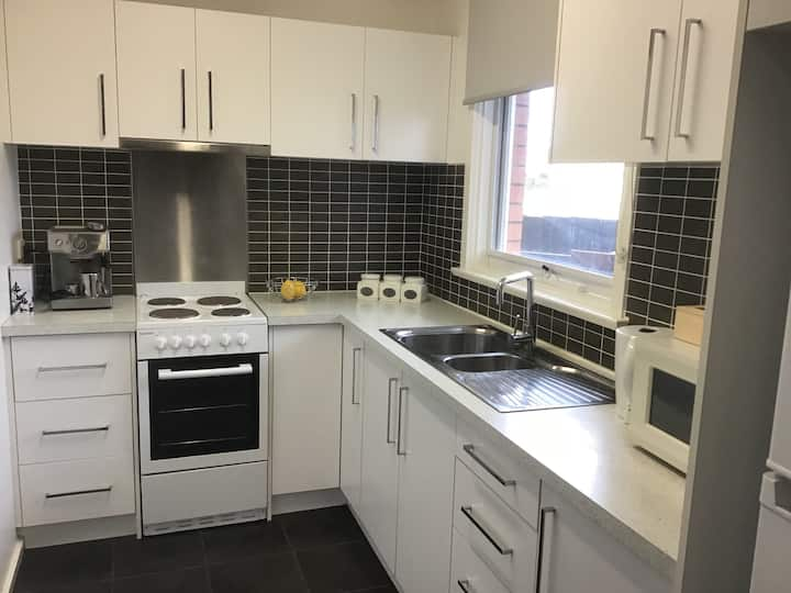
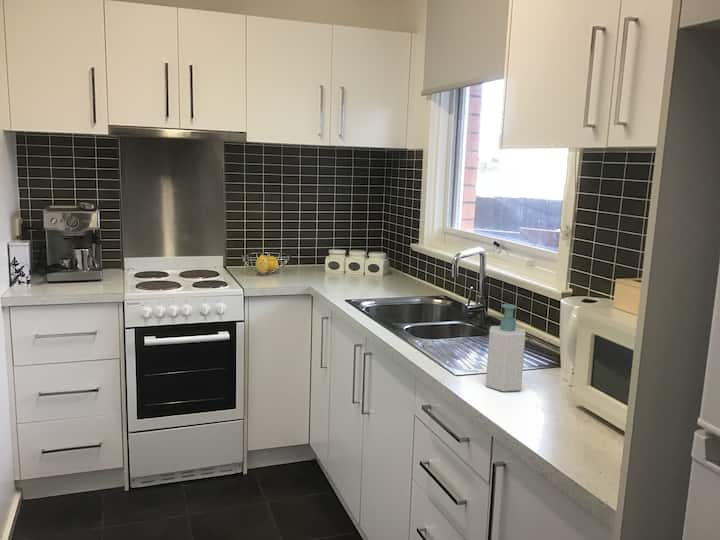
+ soap bottle (506, 345)
